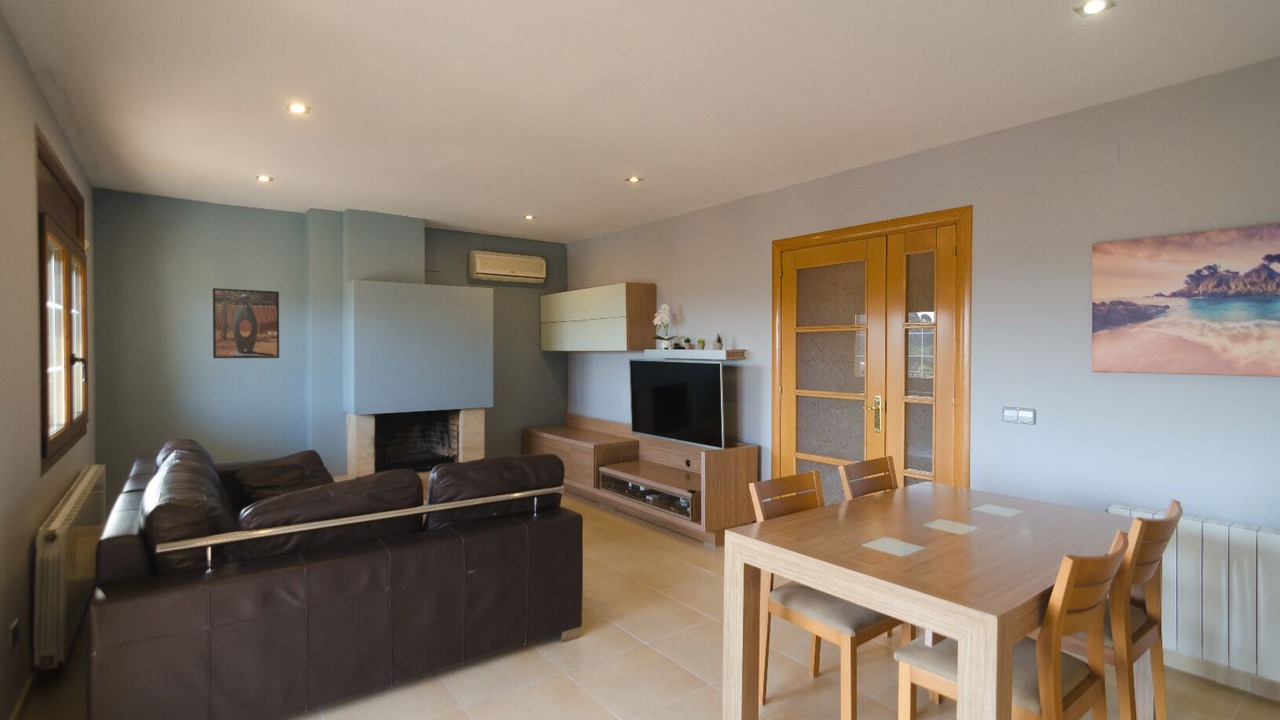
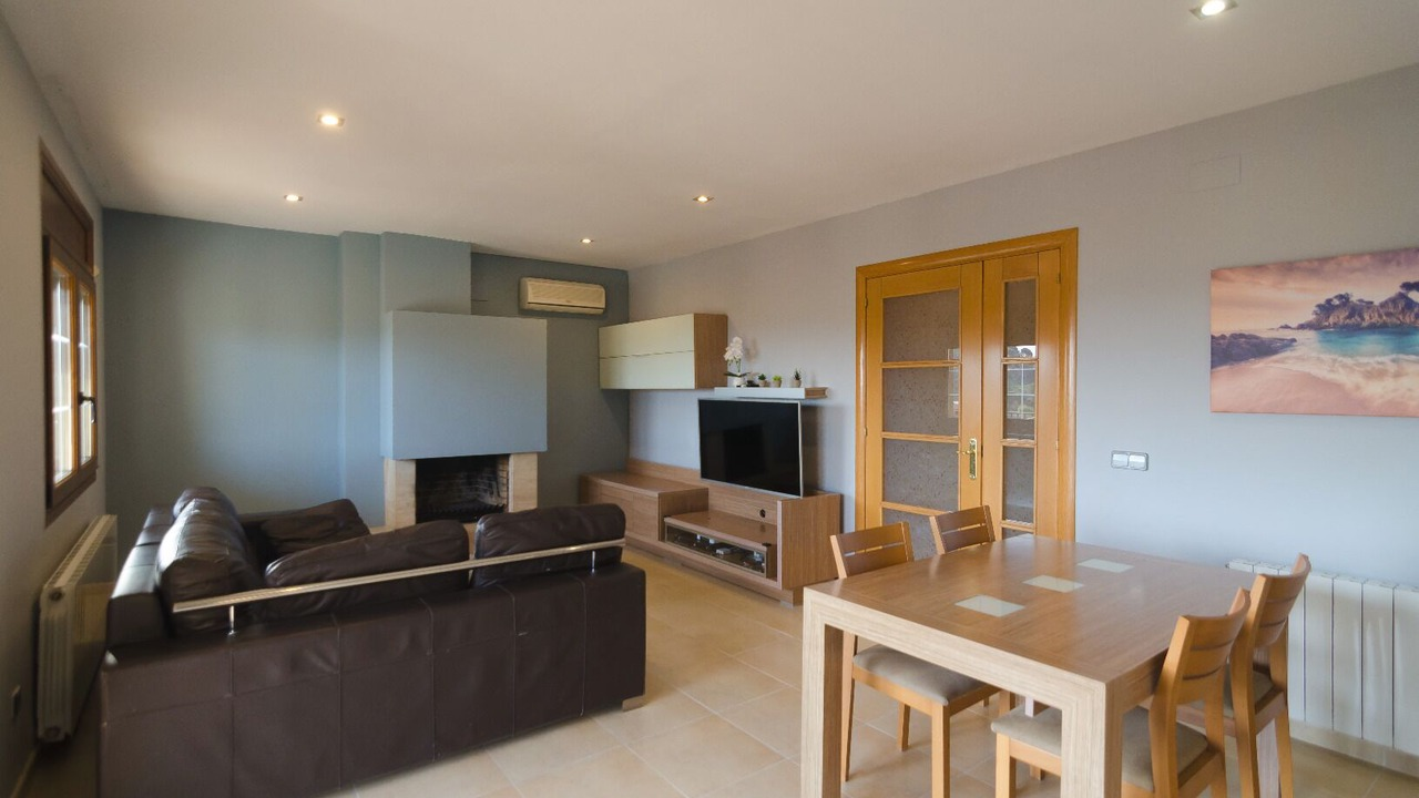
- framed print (246, 324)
